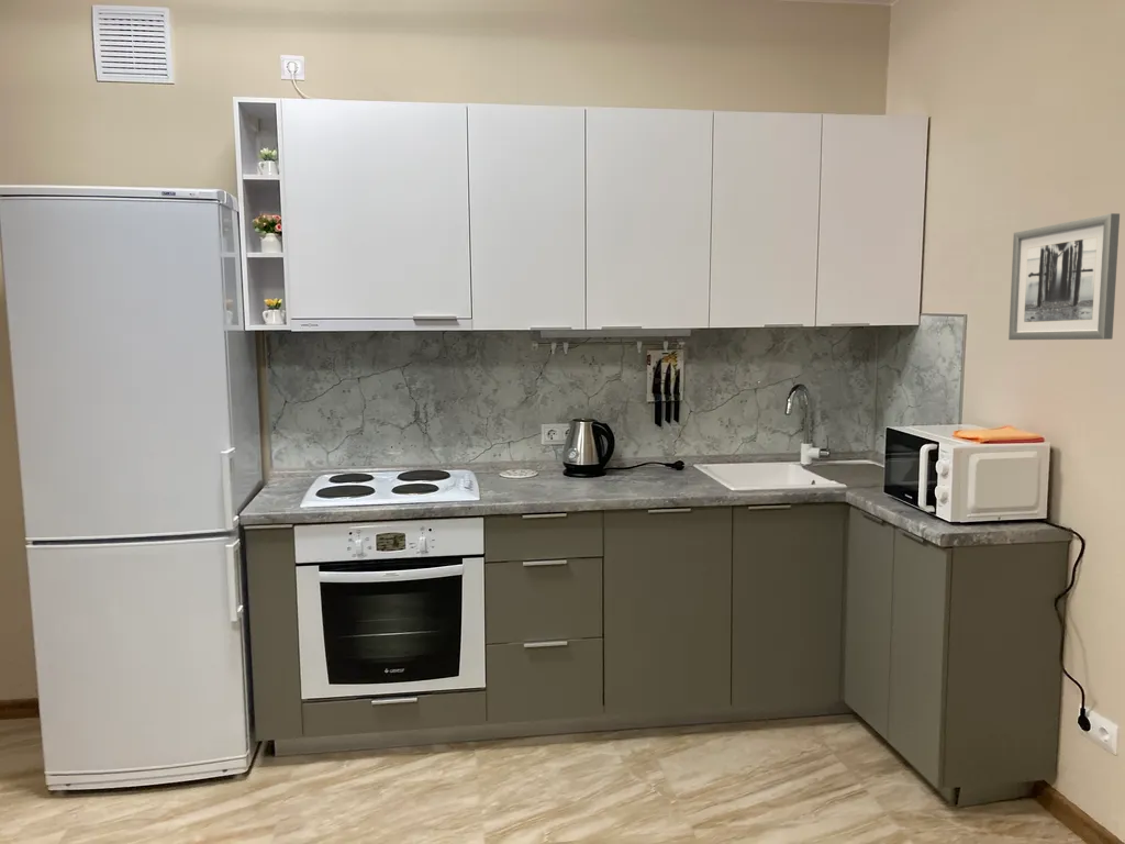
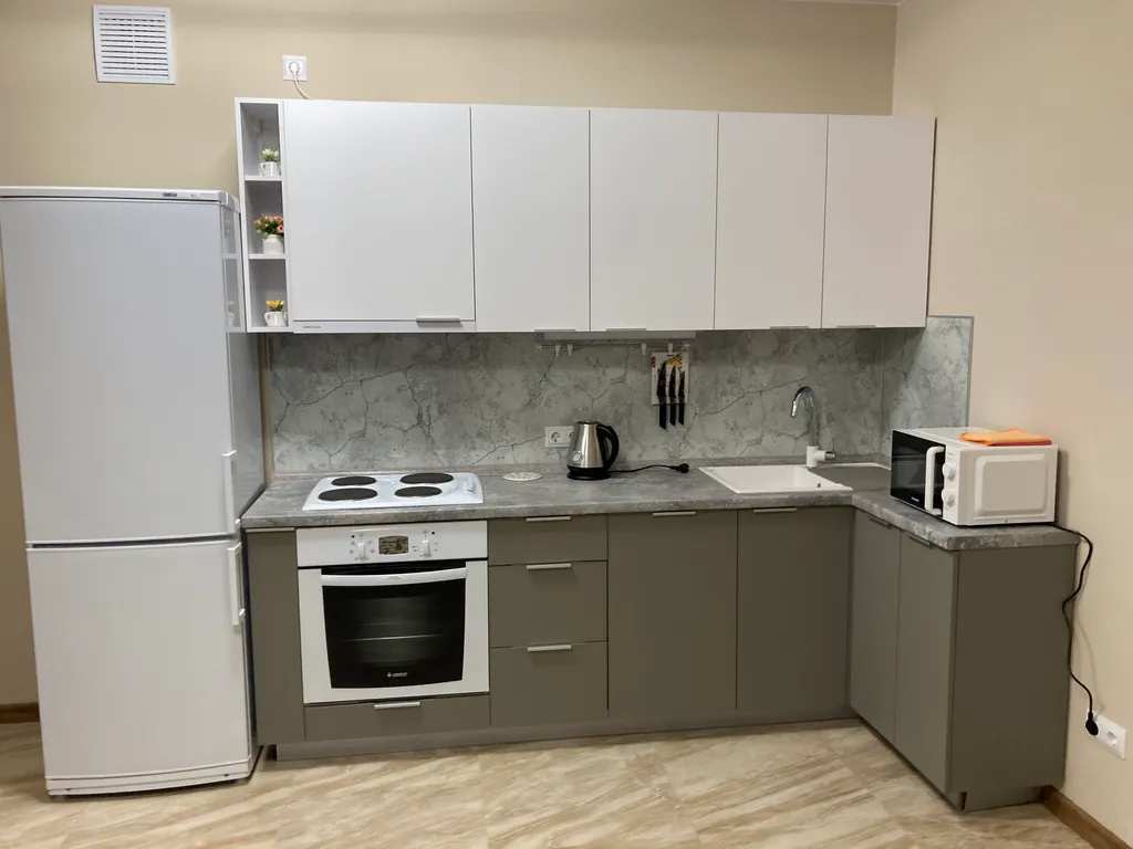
- wall art (1059, 281)
